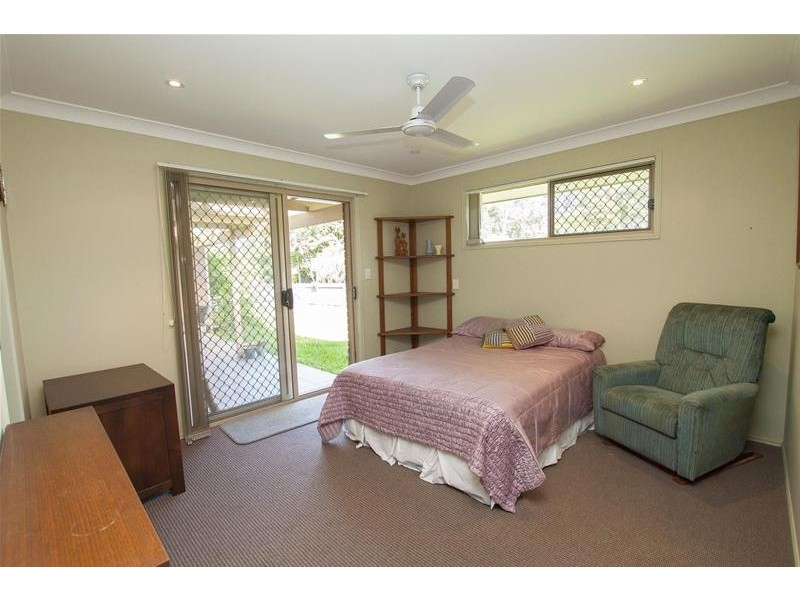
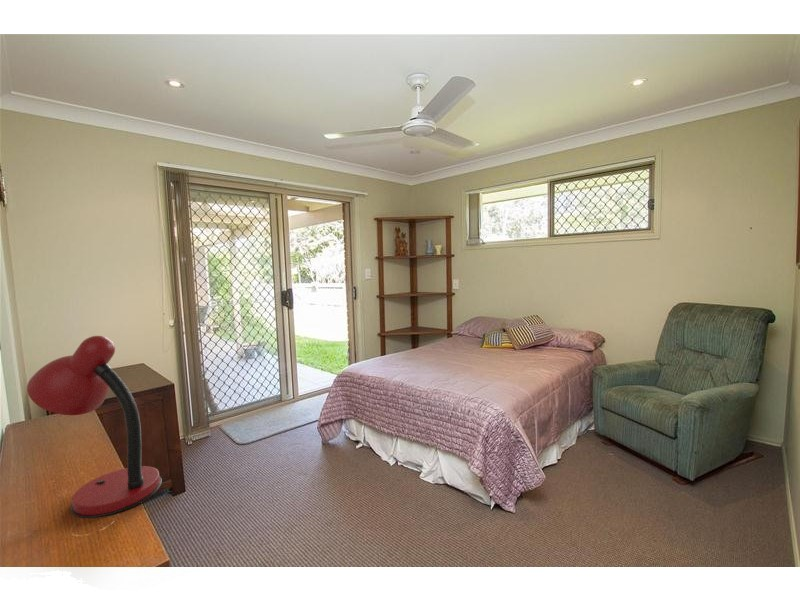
+ desk lamp (93, 410)
